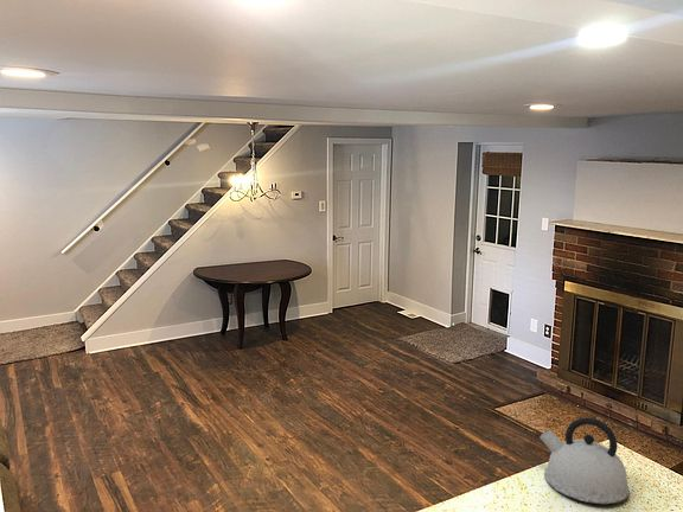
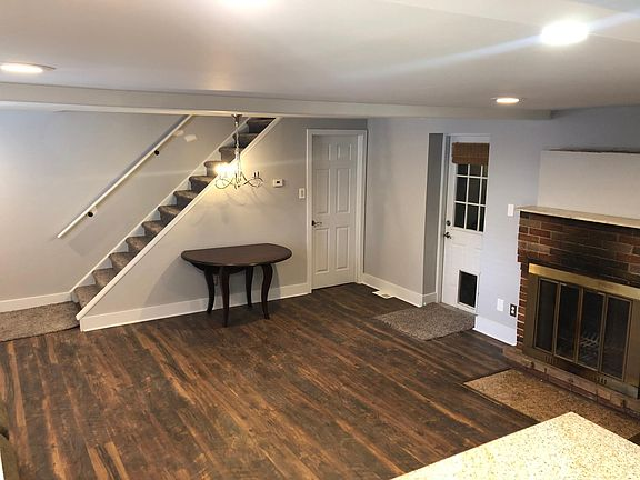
- kettle (583, 449)
